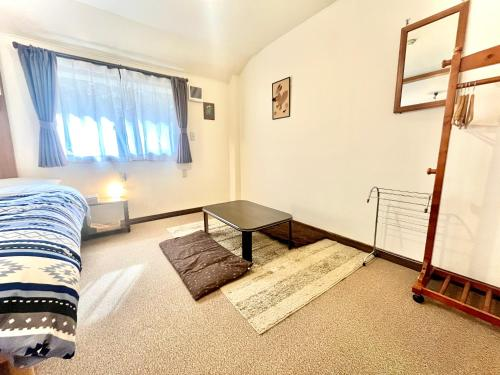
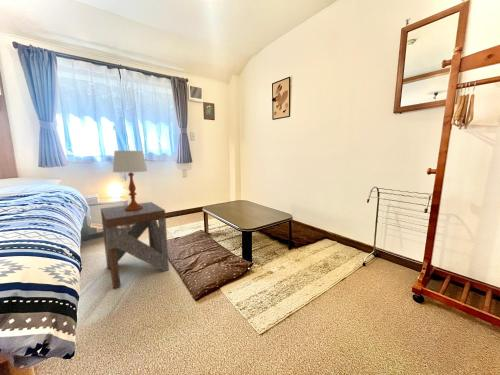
+ table lamp (131, 180)
+ side table (134, 239)
